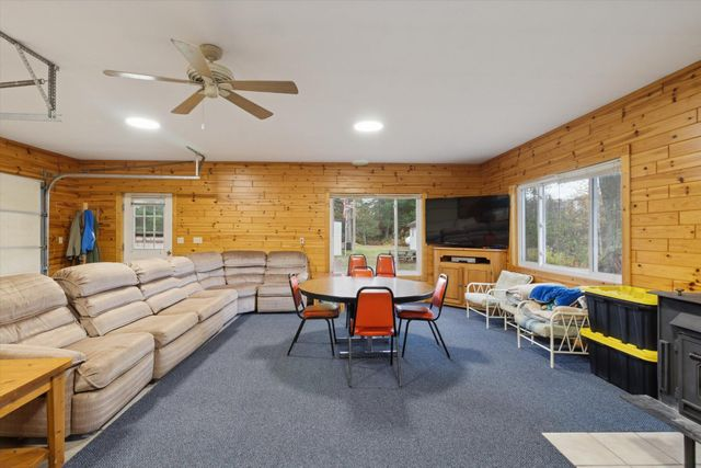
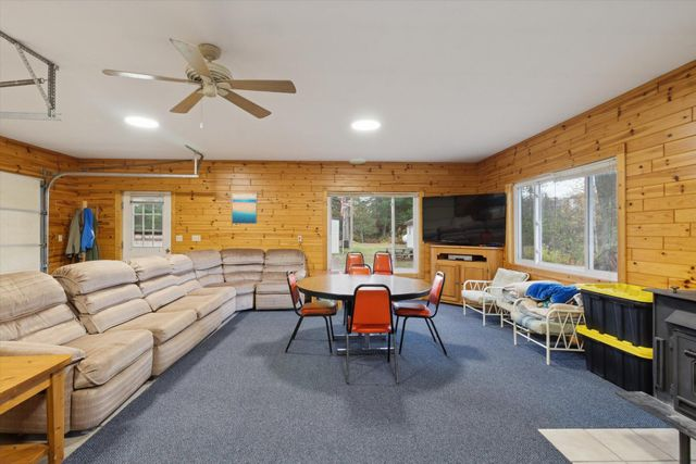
+ wall art (244, 209)
